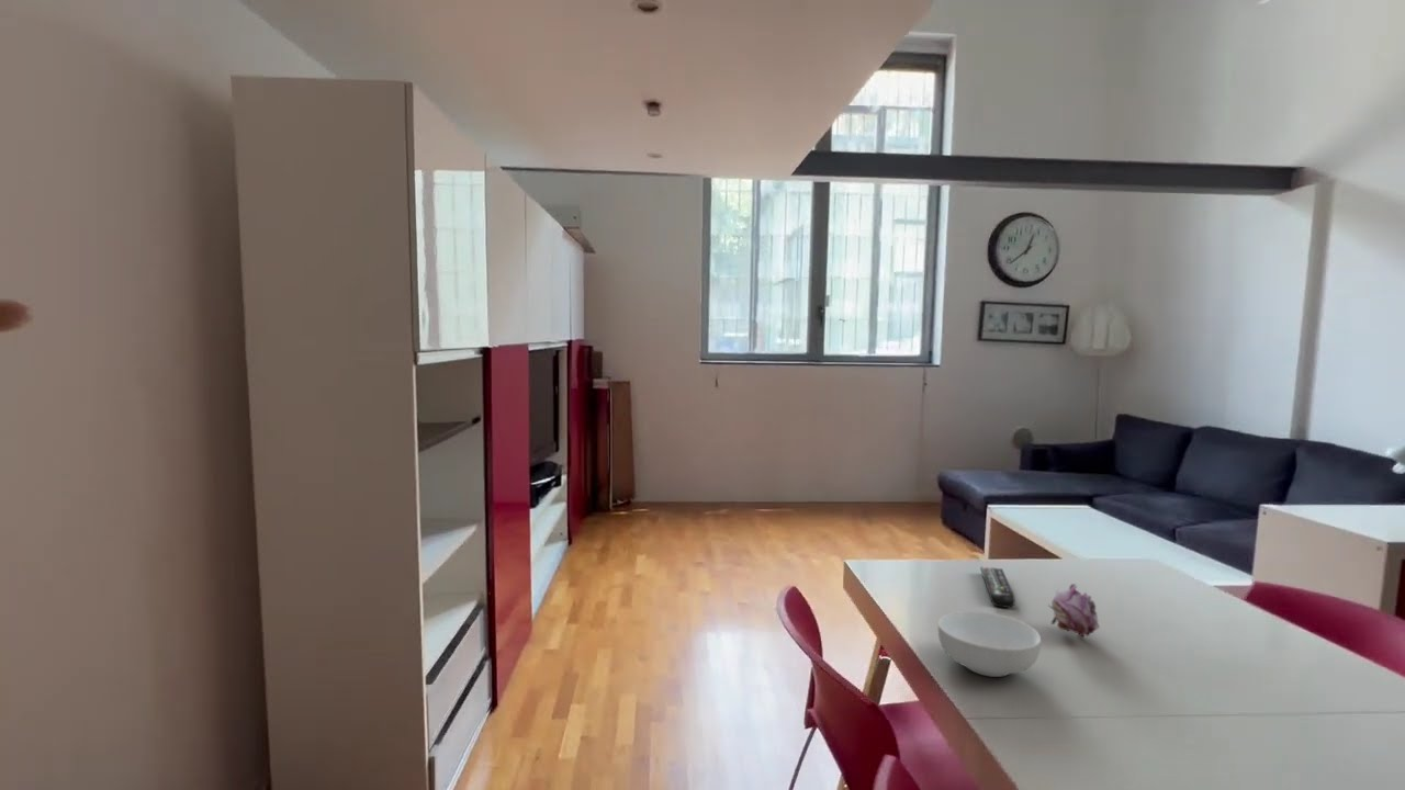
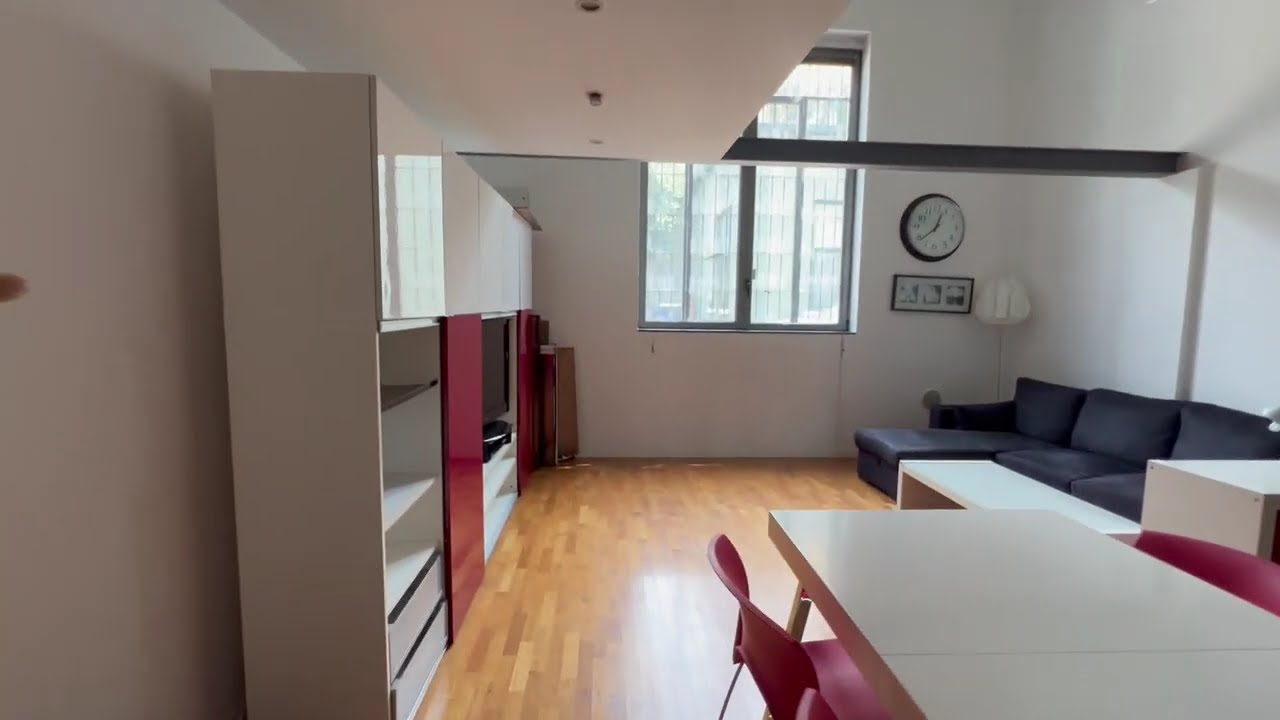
- cereal bowl (987, 646)
- flower (1074, 611)
- remote control (996, 585)
